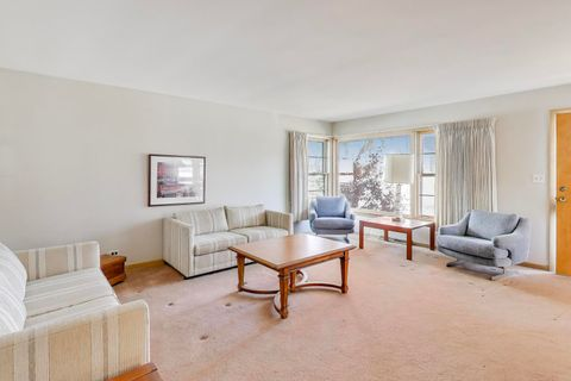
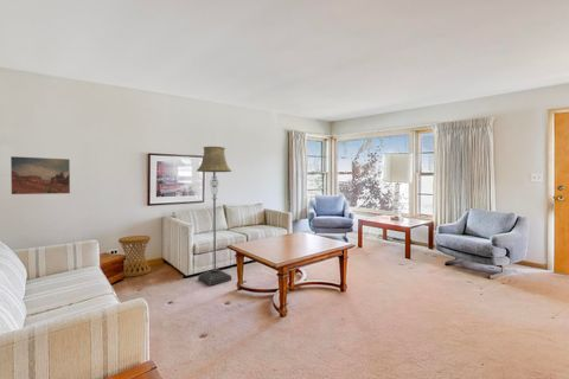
+ floor lamp (215, 213)
+ side table (135, 255)
+ wall art (41, 175)
